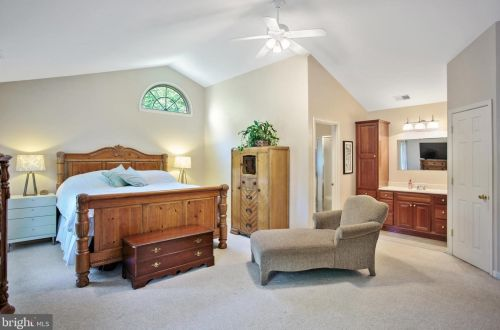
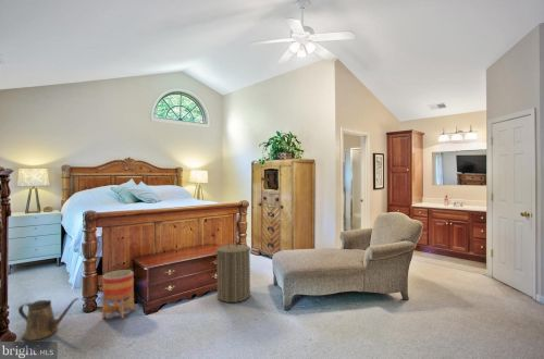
+ planter (118, 294)
+ watering can (49, 314)
+ laundry hamper (233, 268)
